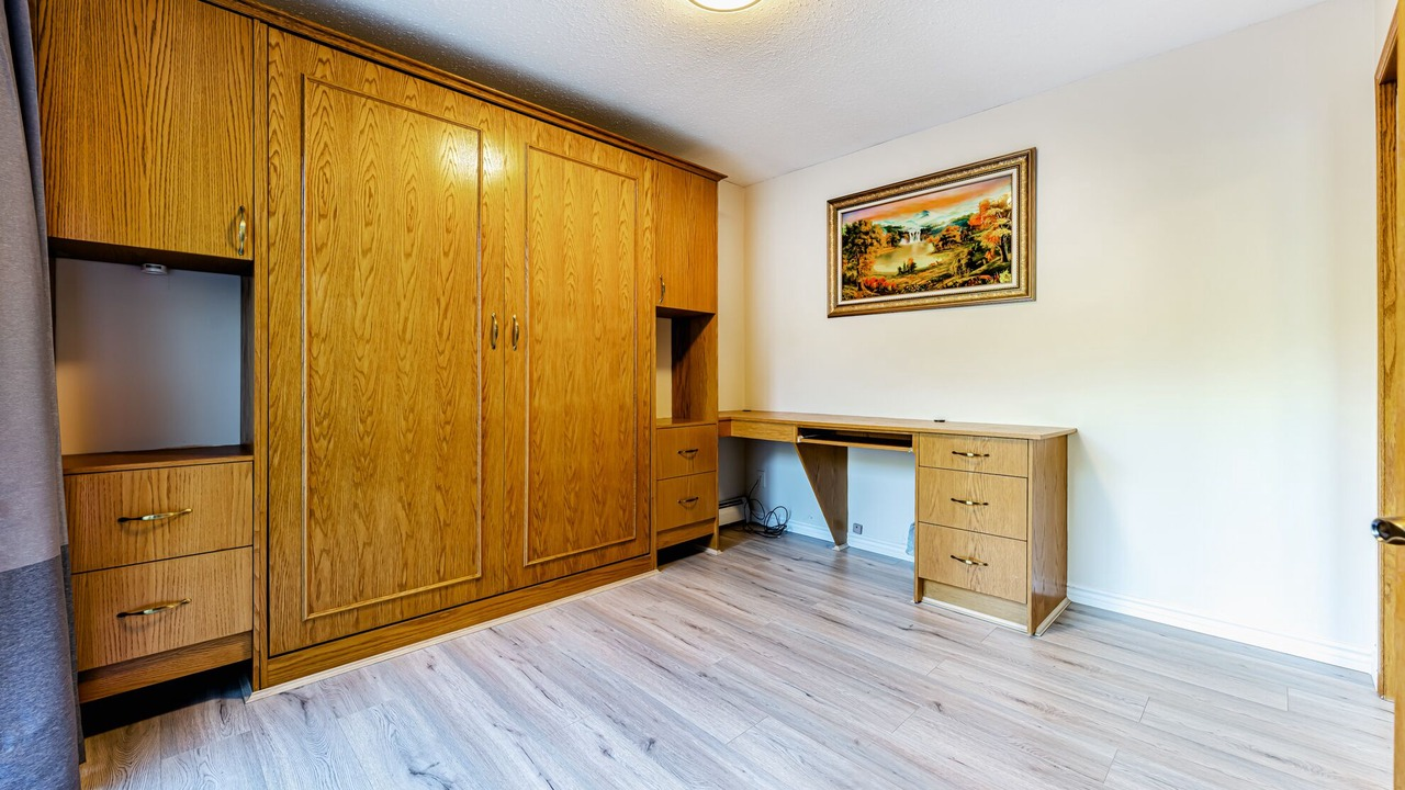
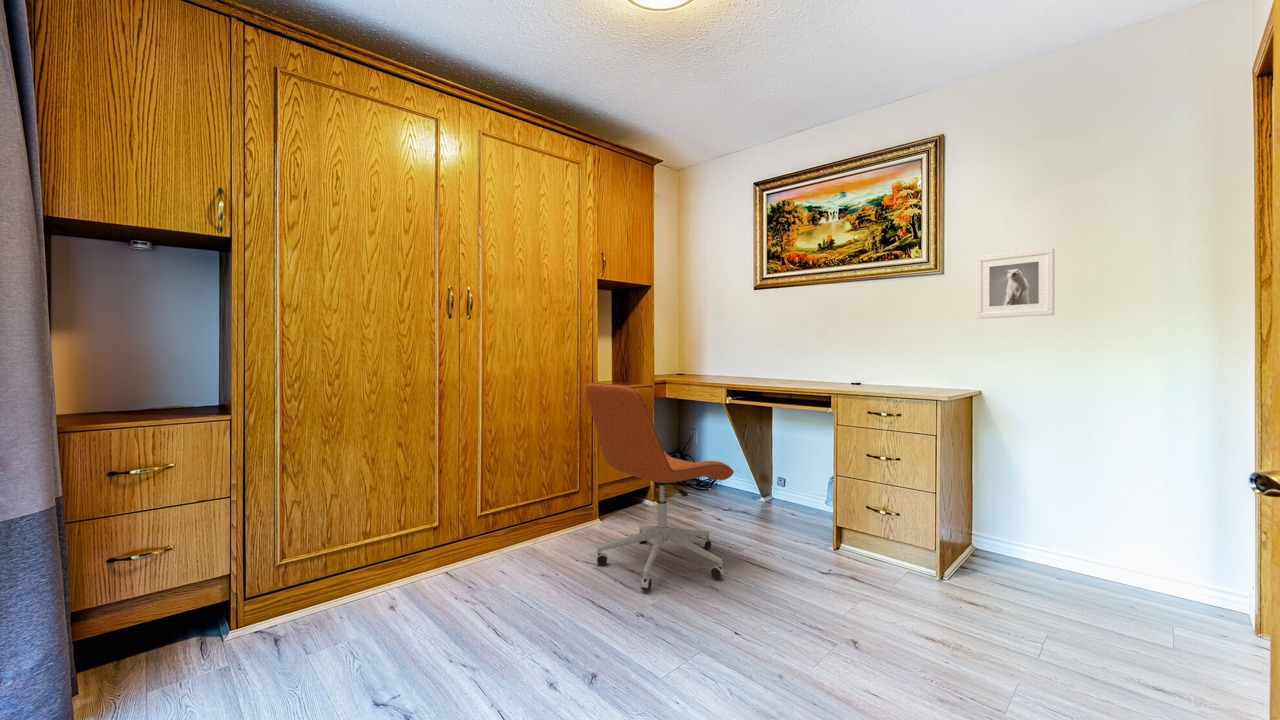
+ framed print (1013, 284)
+ office chair (660, 472)
